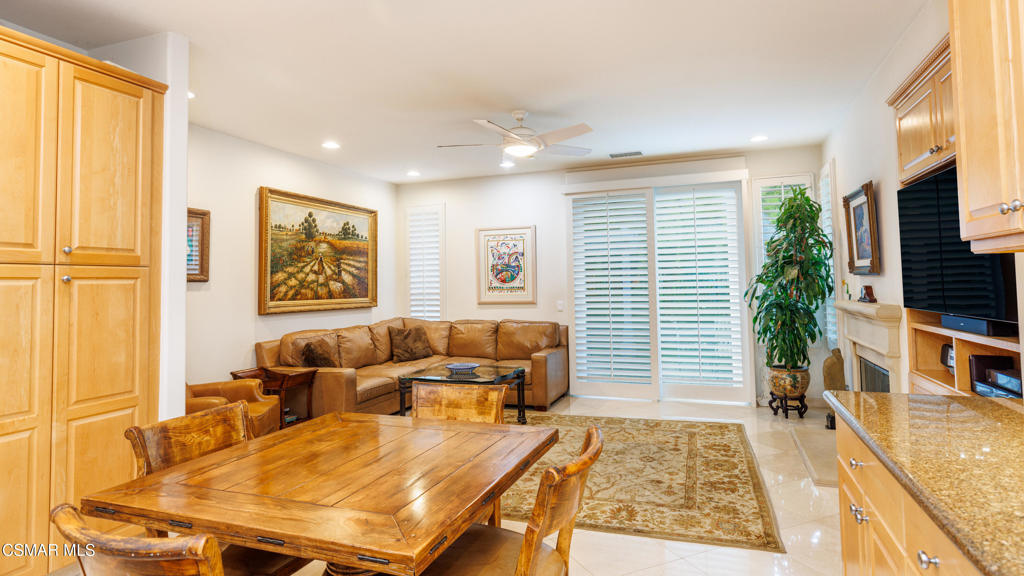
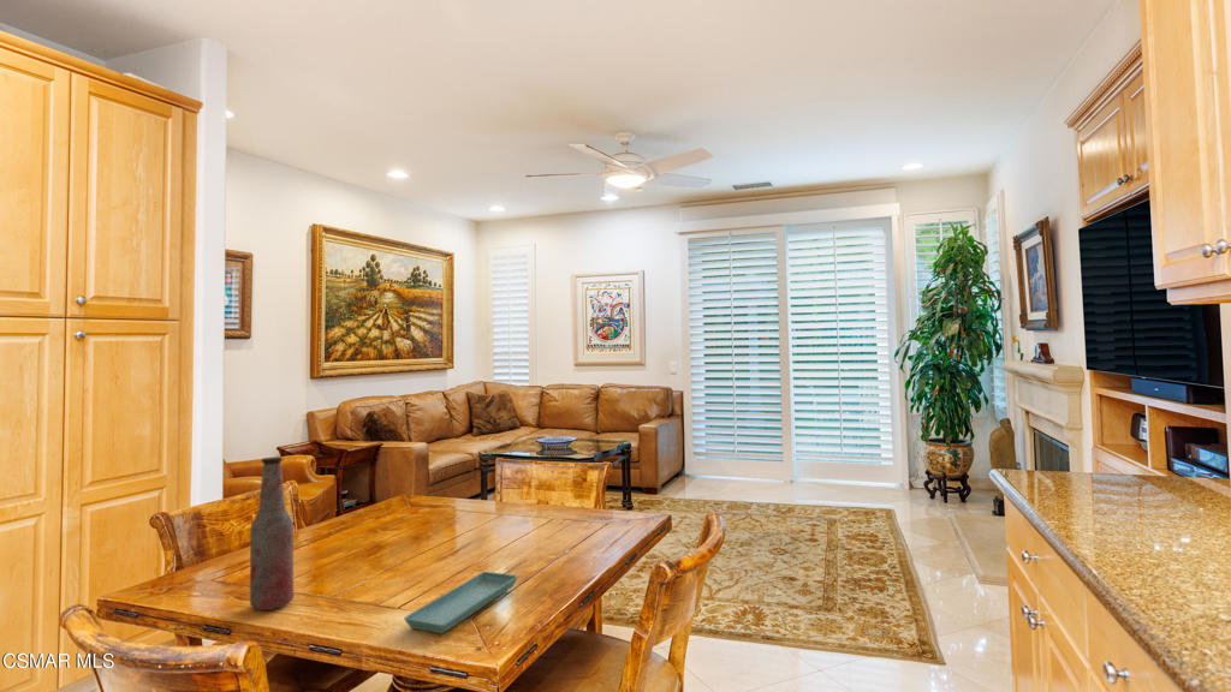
+ bottle (272, 531)
+ saucer (465, 599)
